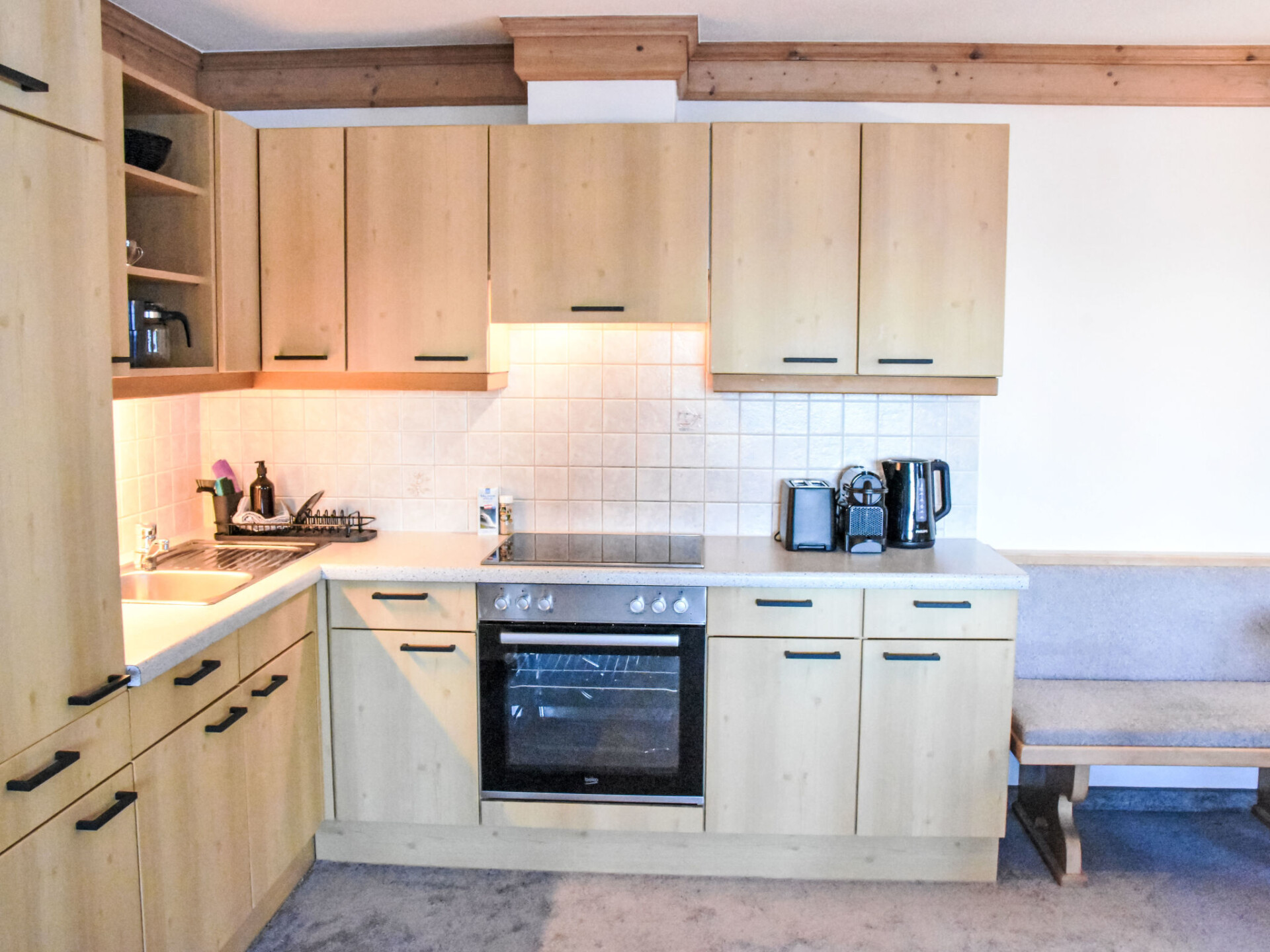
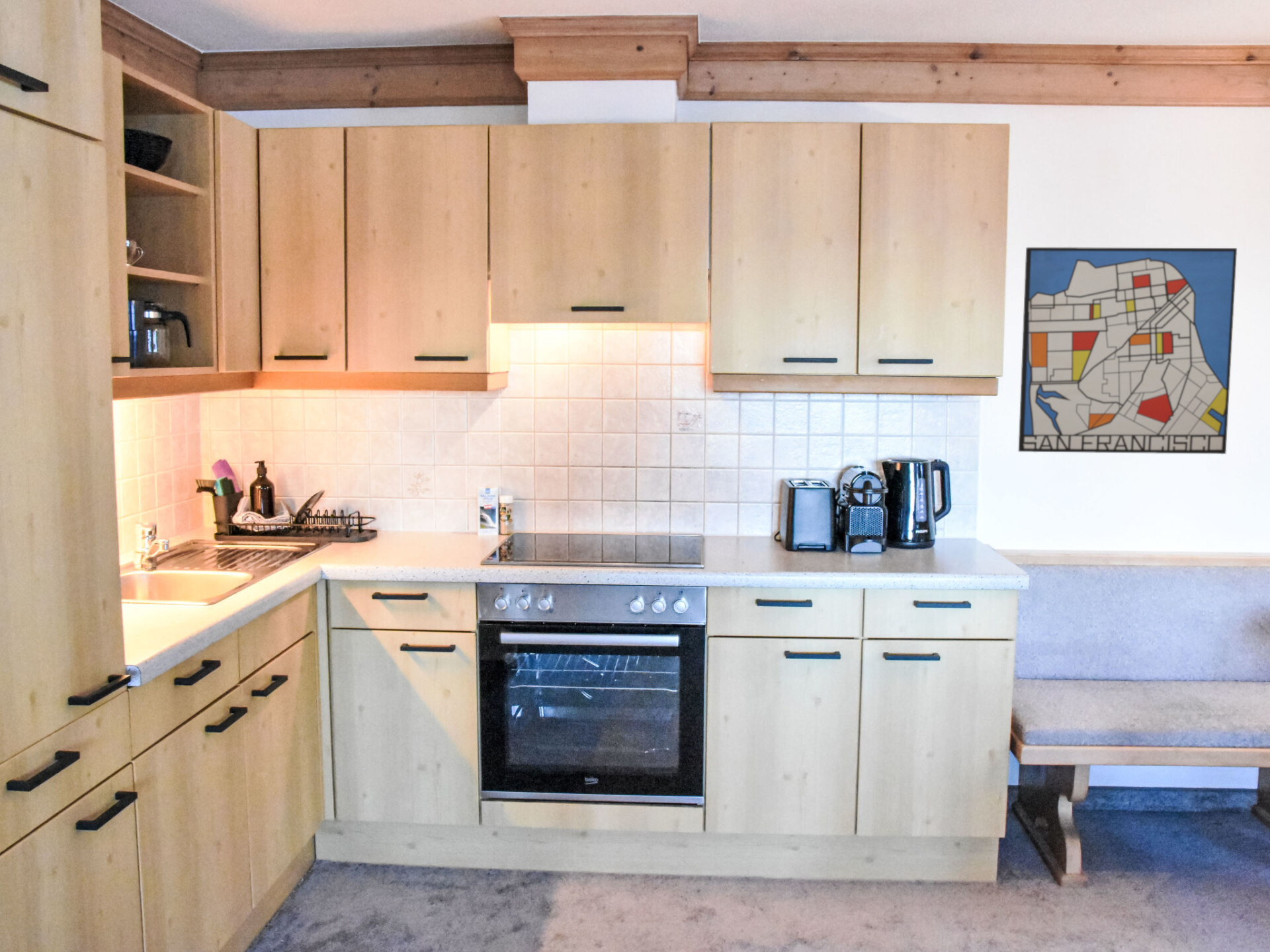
+ wall art (1126, 351)
